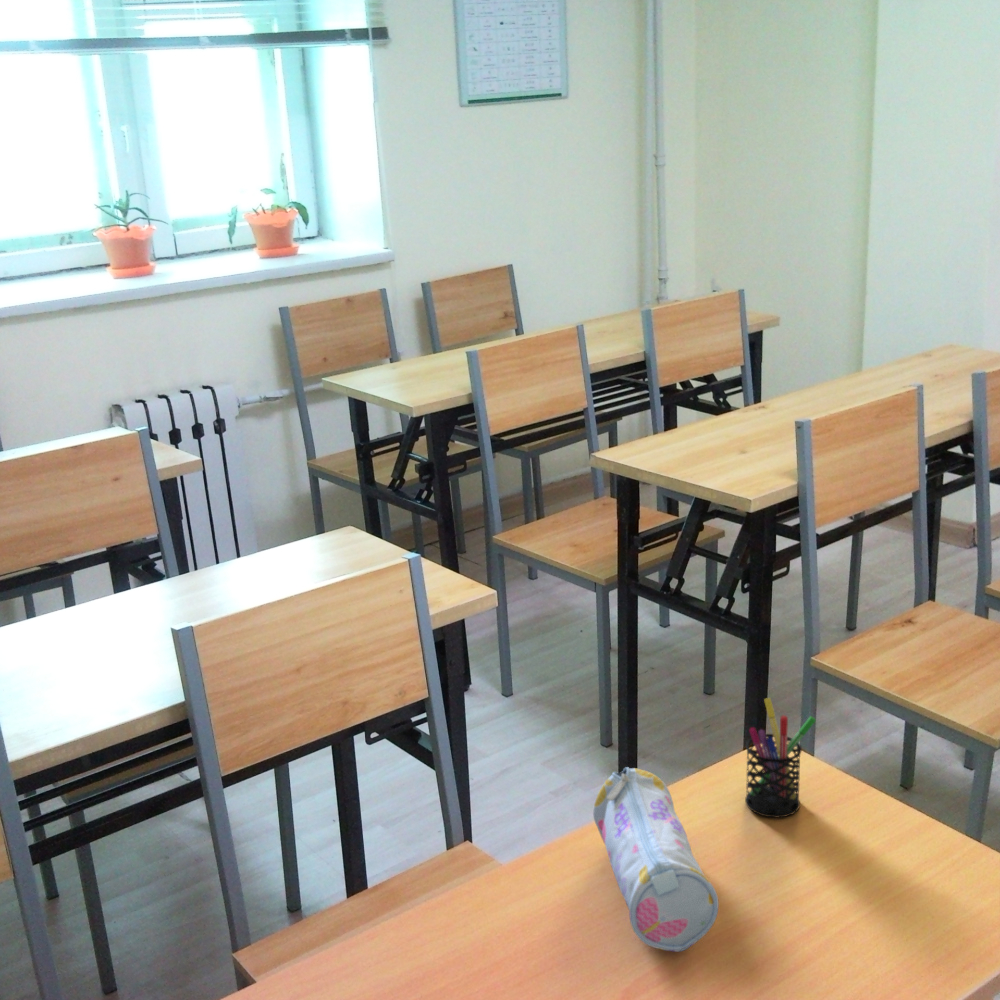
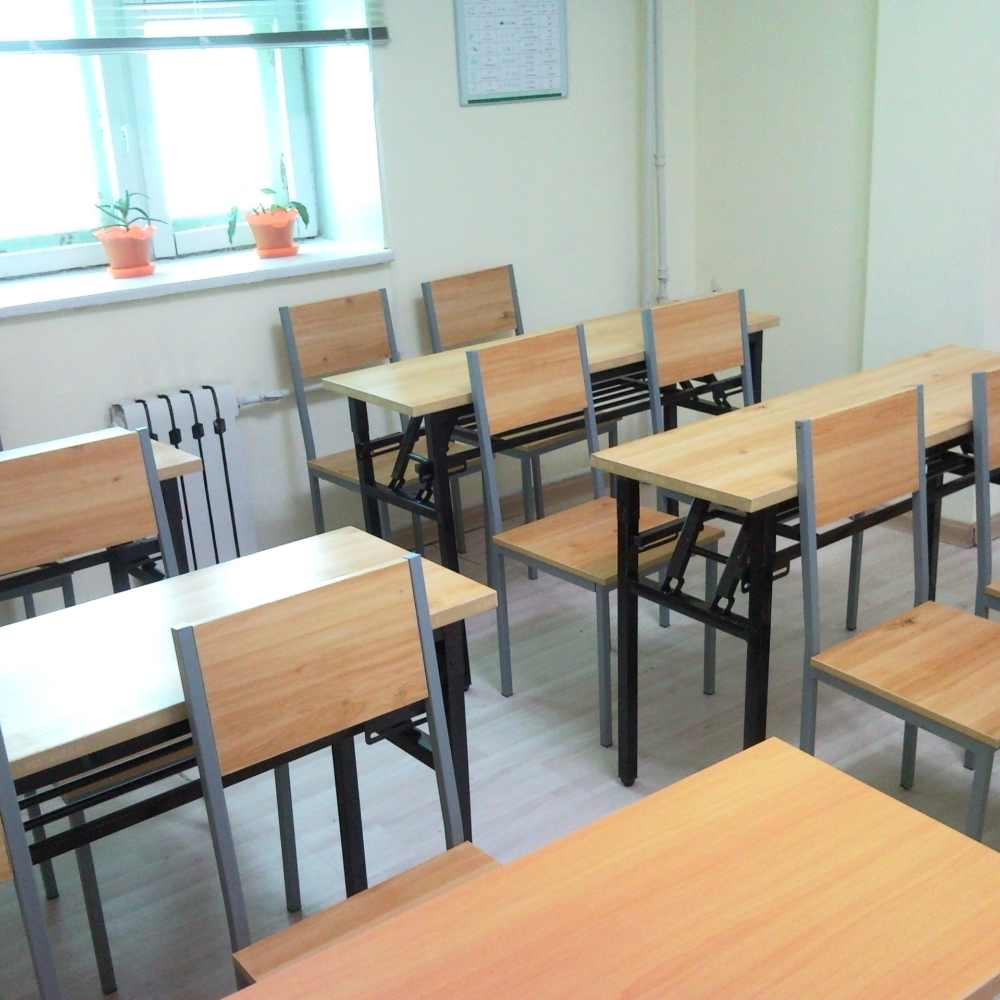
- pencil case (651, 852)
- pen holder (780, 755)
